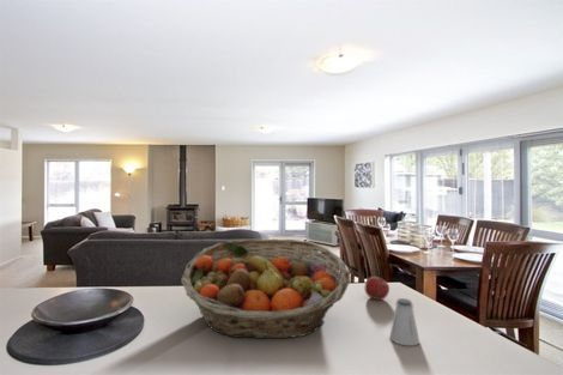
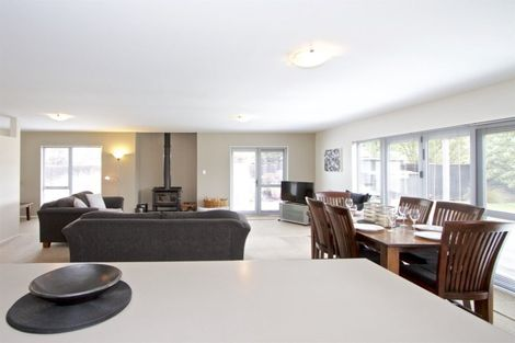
- fruit basket (265, 282)
- apple (376, 288)
- saltshaker (404, 319)
